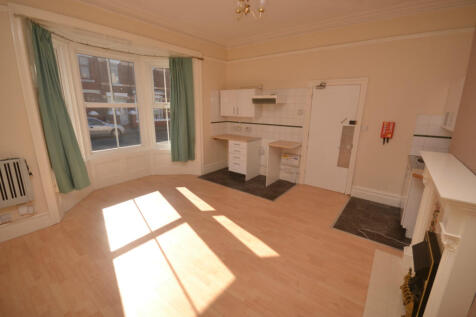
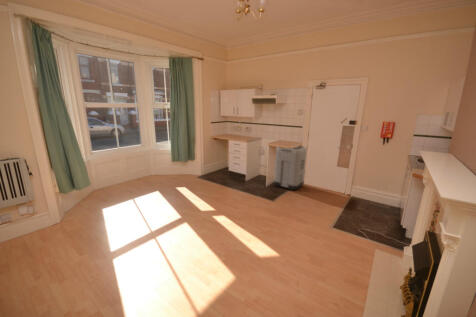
+ trash can (290, 166)
